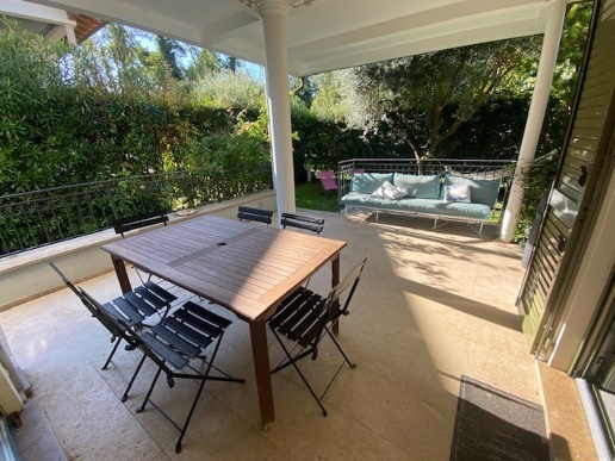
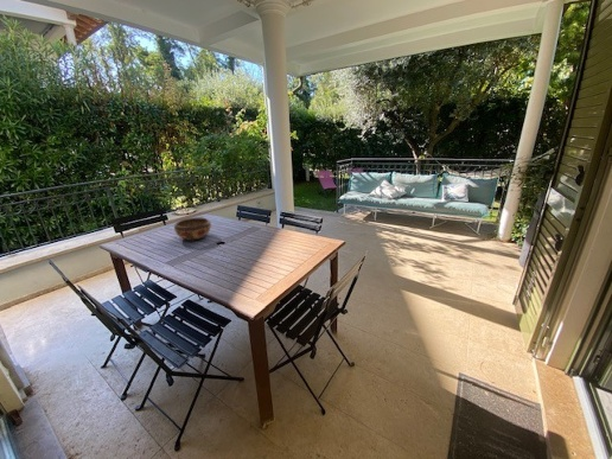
+ decorative bowl (193, 229)
